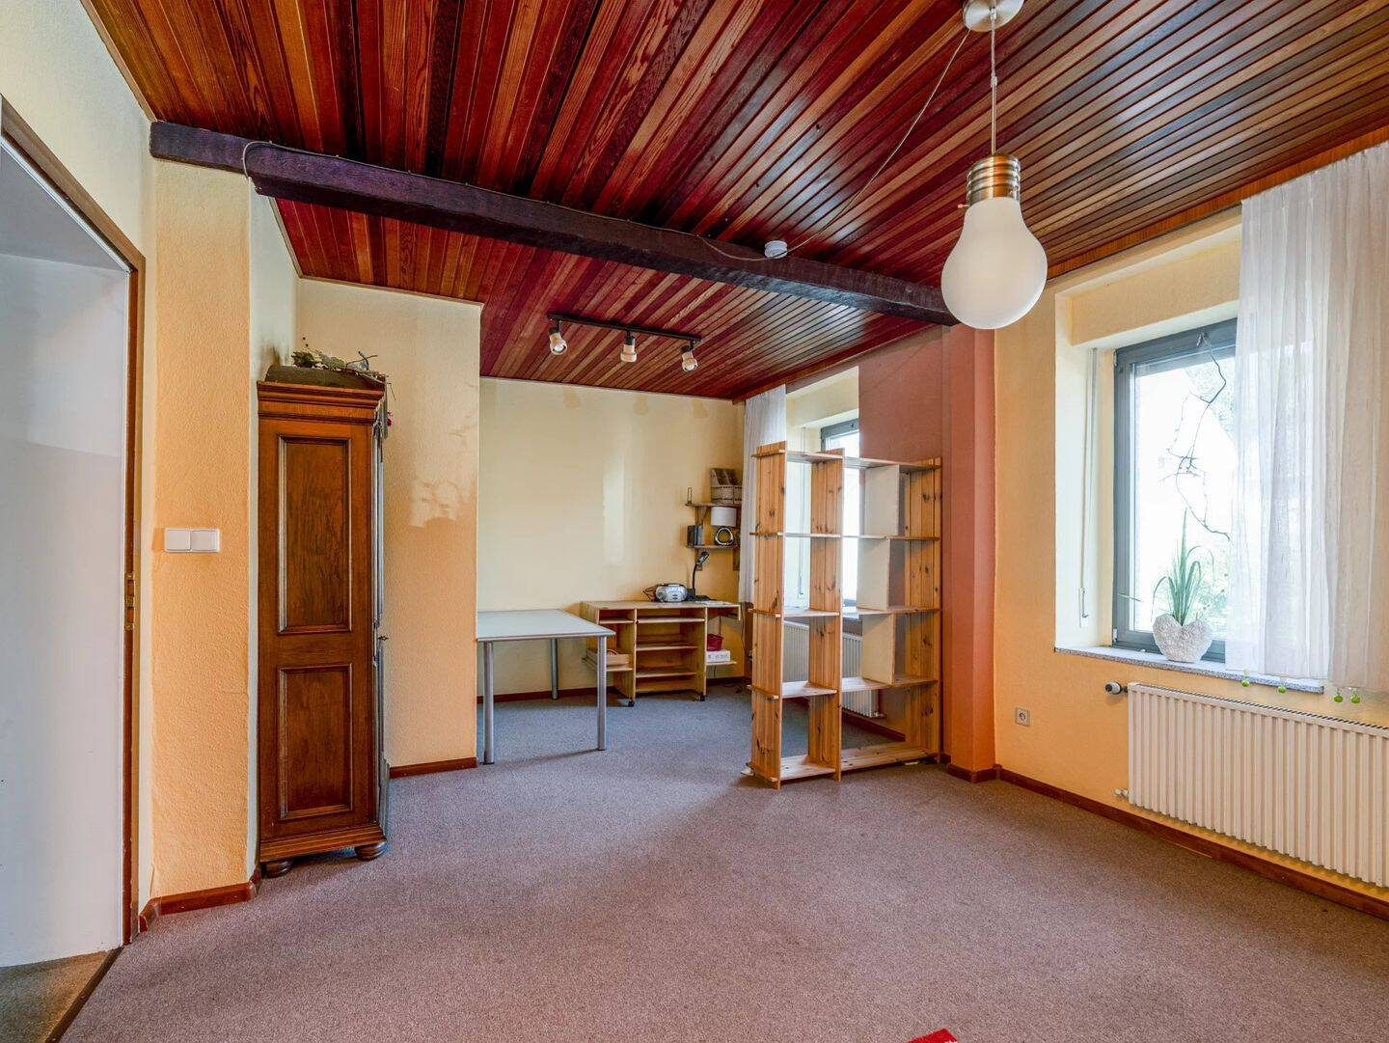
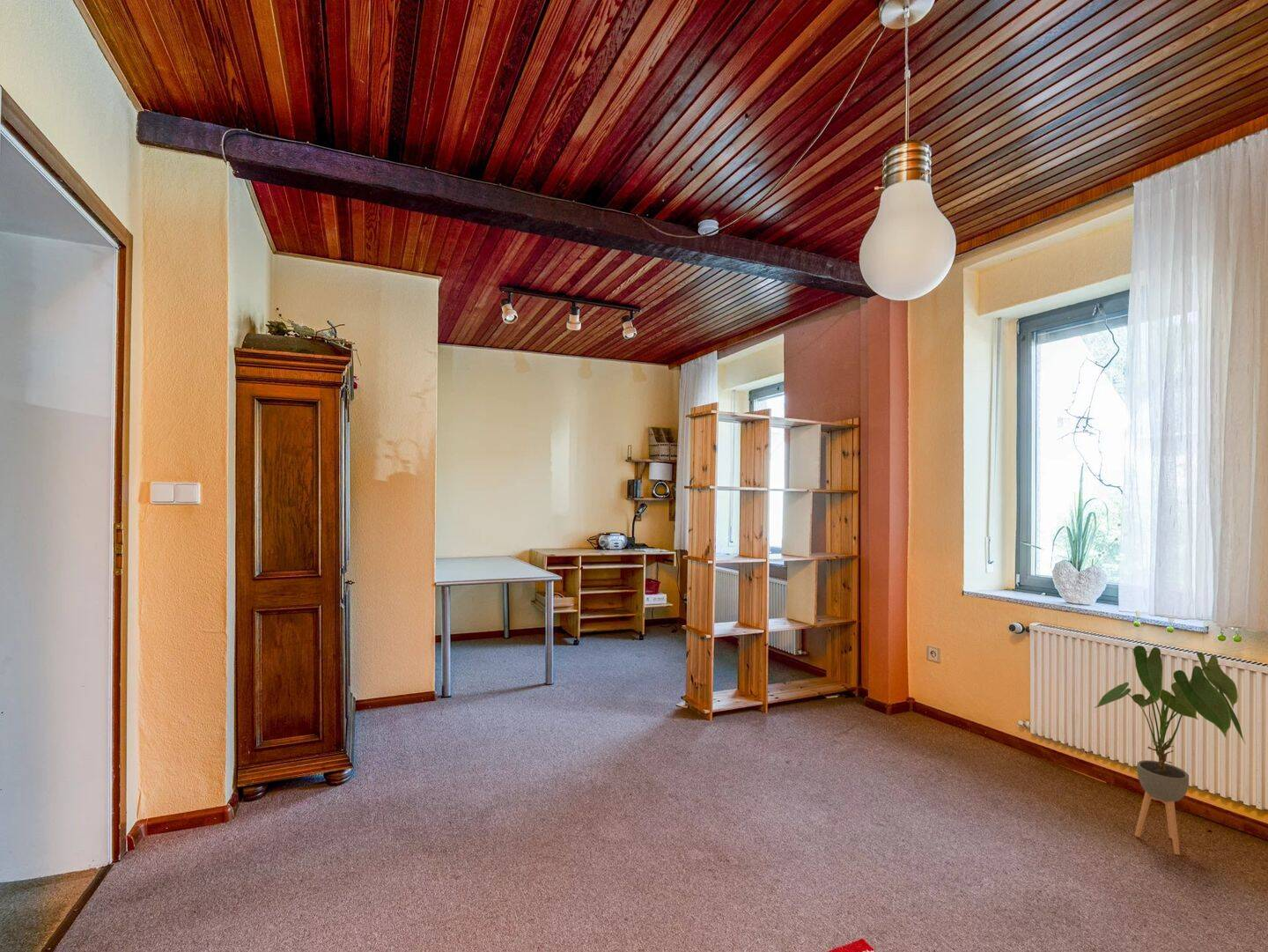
+ house plant (1173, 746)
